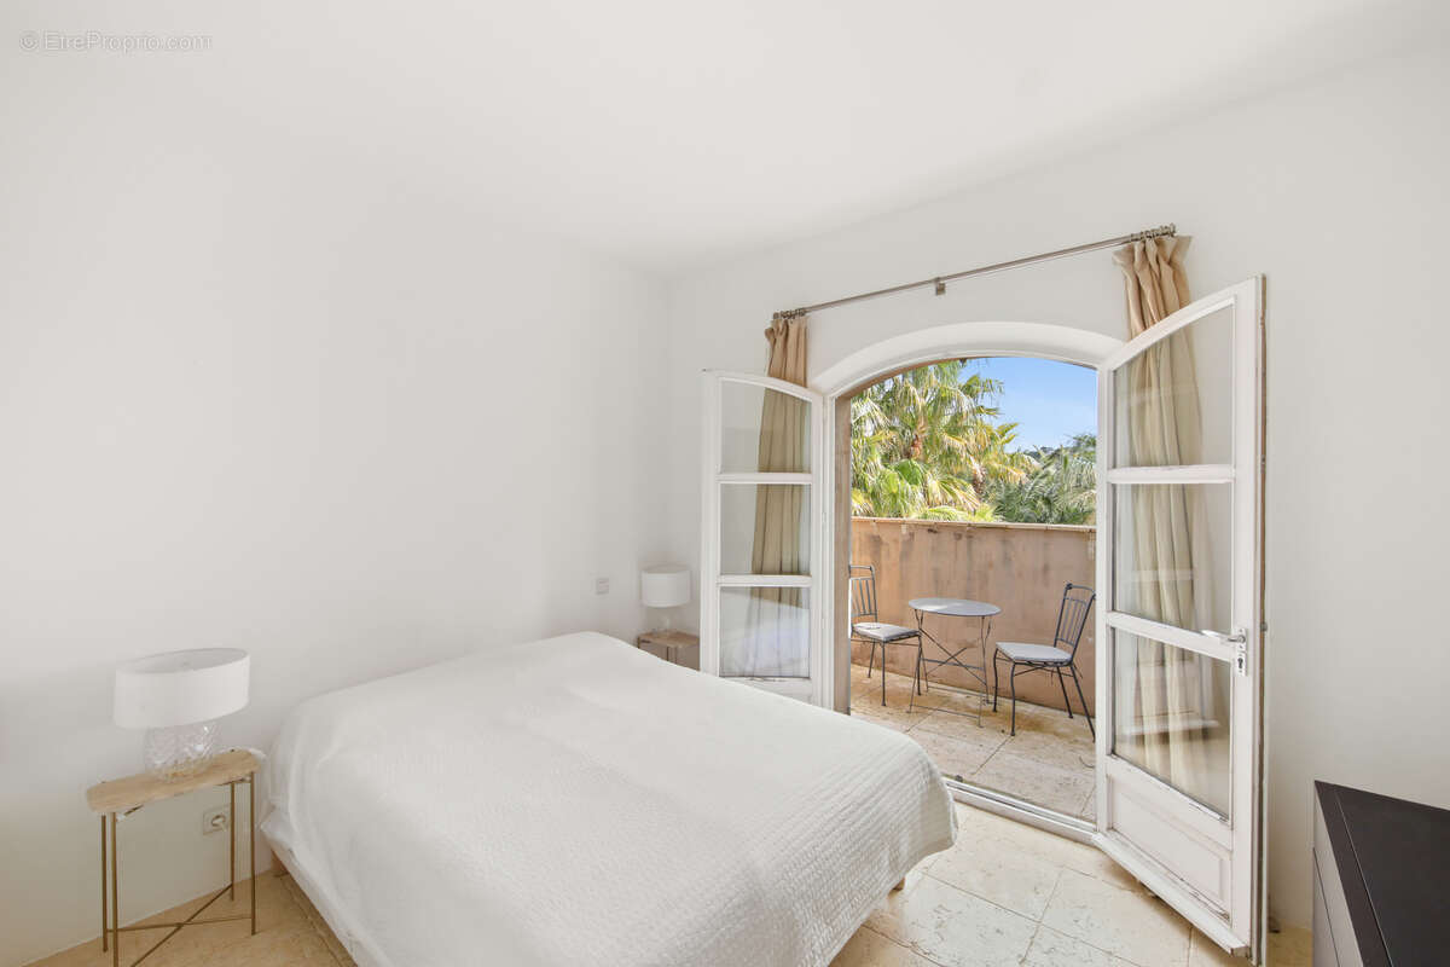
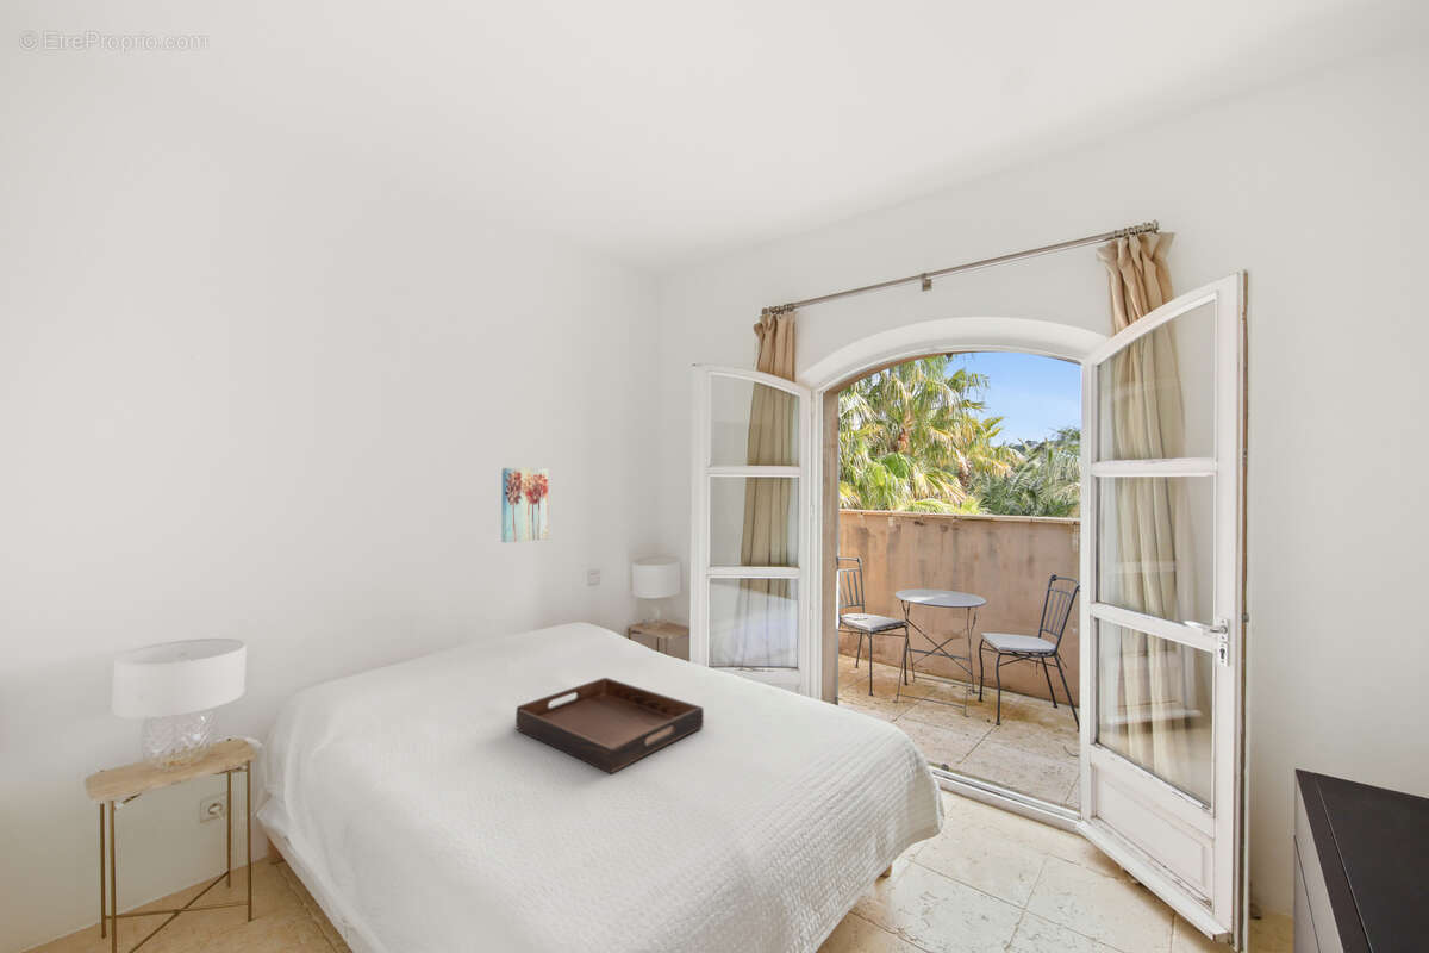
+ wall art (525, 504)
+ serving tray (607, 717)
